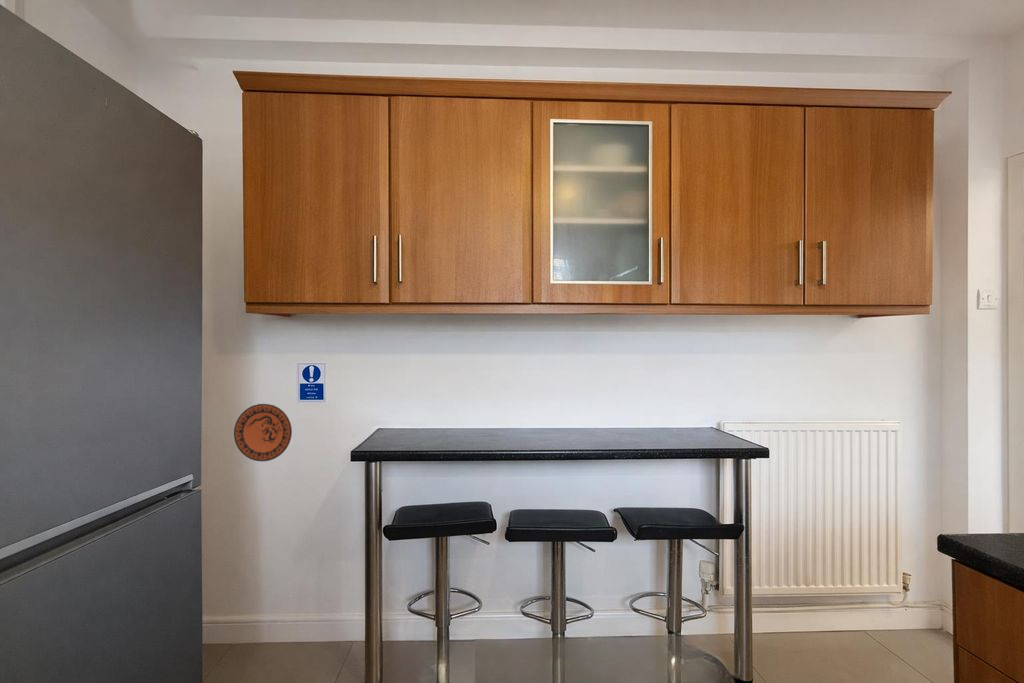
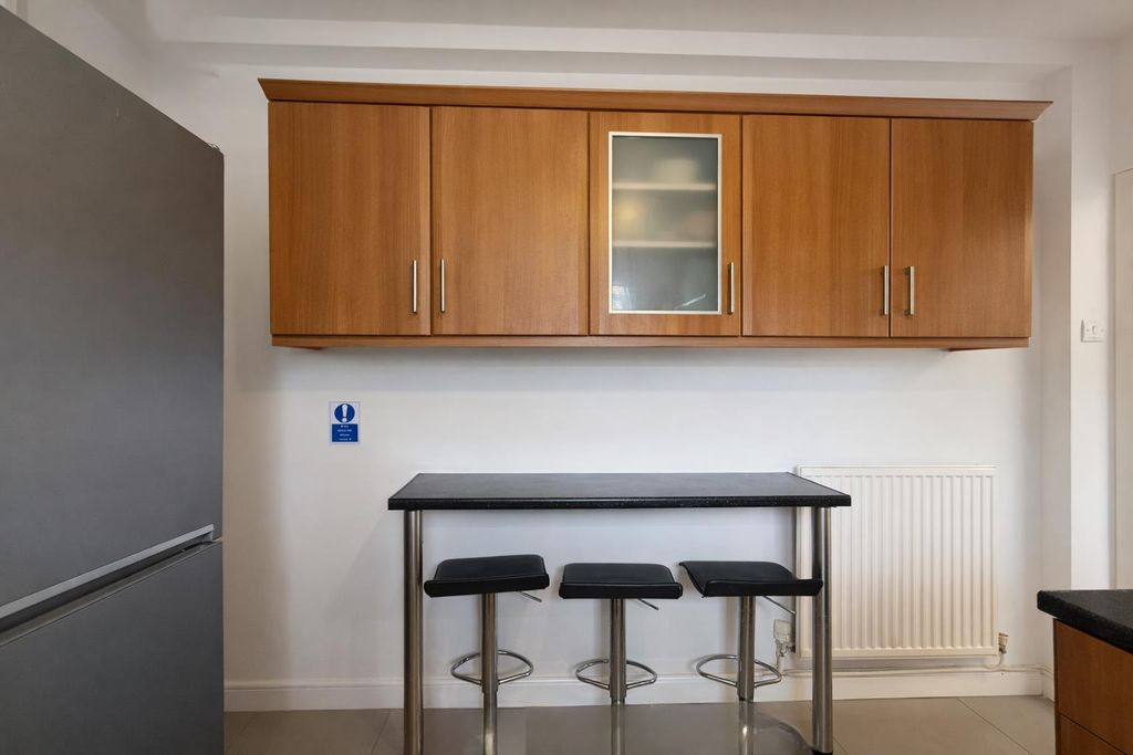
- decorative plate (263, 432)
